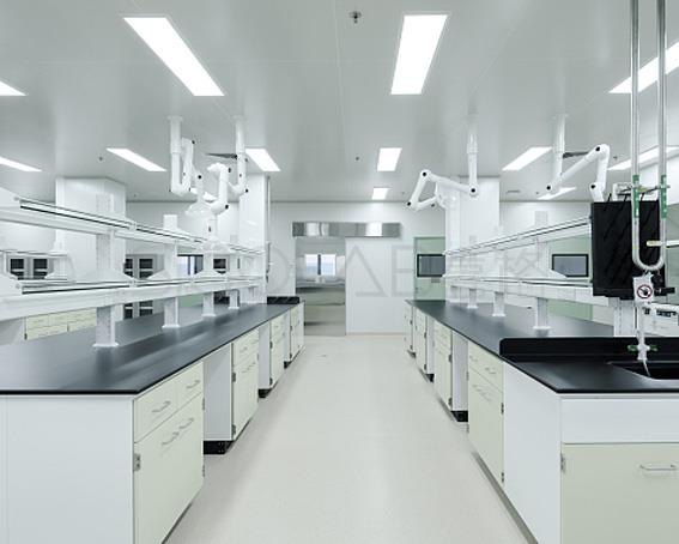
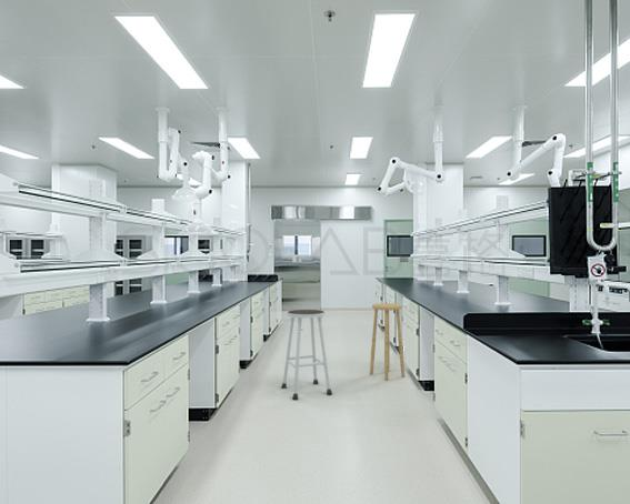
+ stool (387, 340)
+ stool (306, 355)
